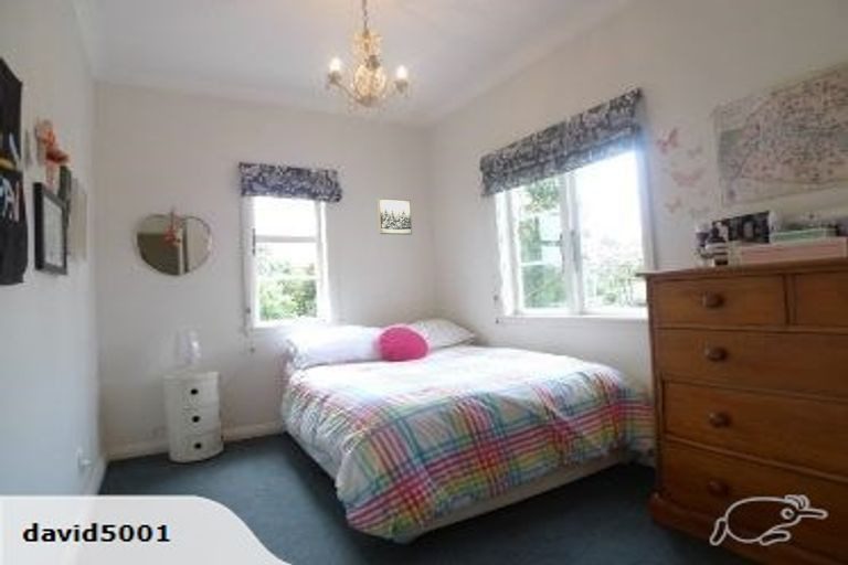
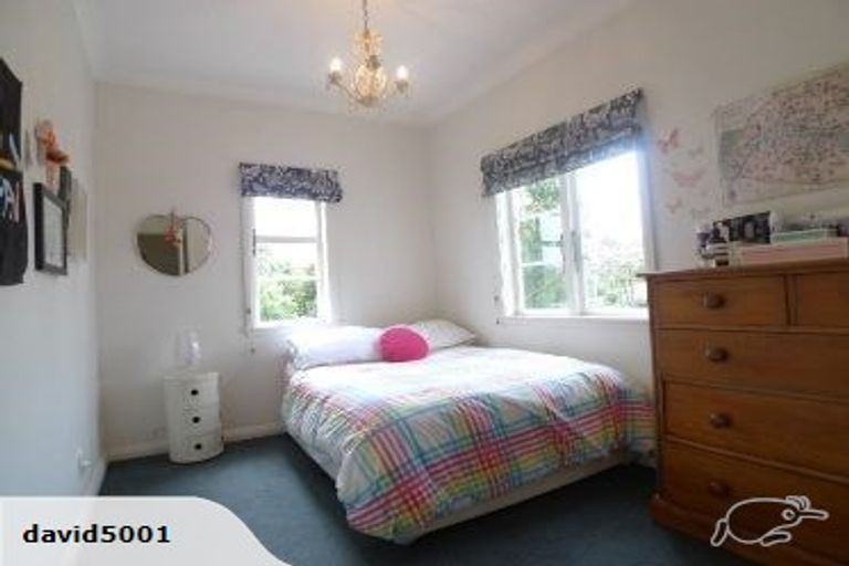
- wall art (394, 216)
